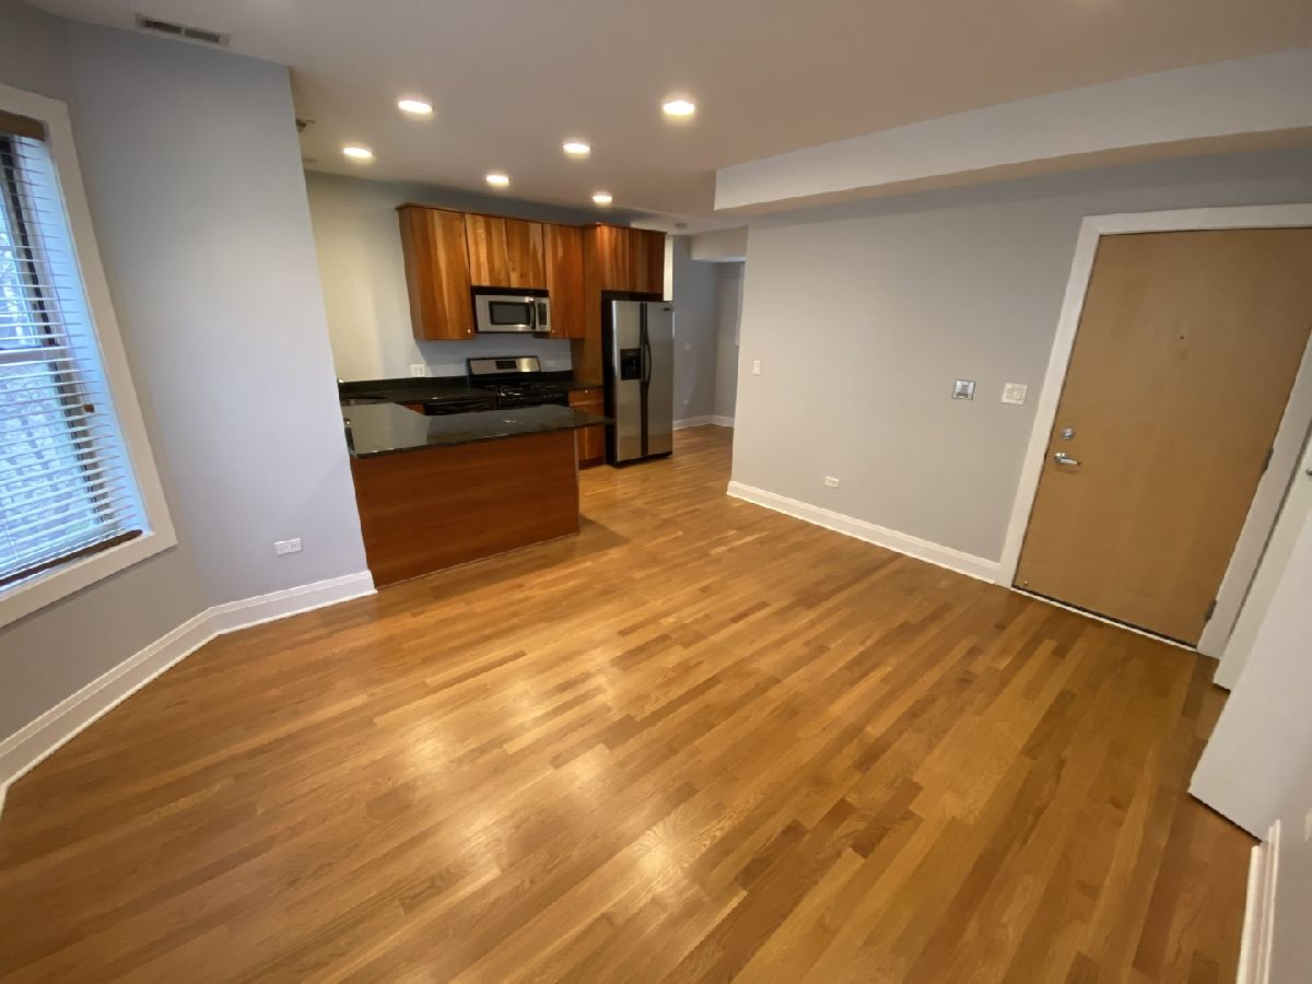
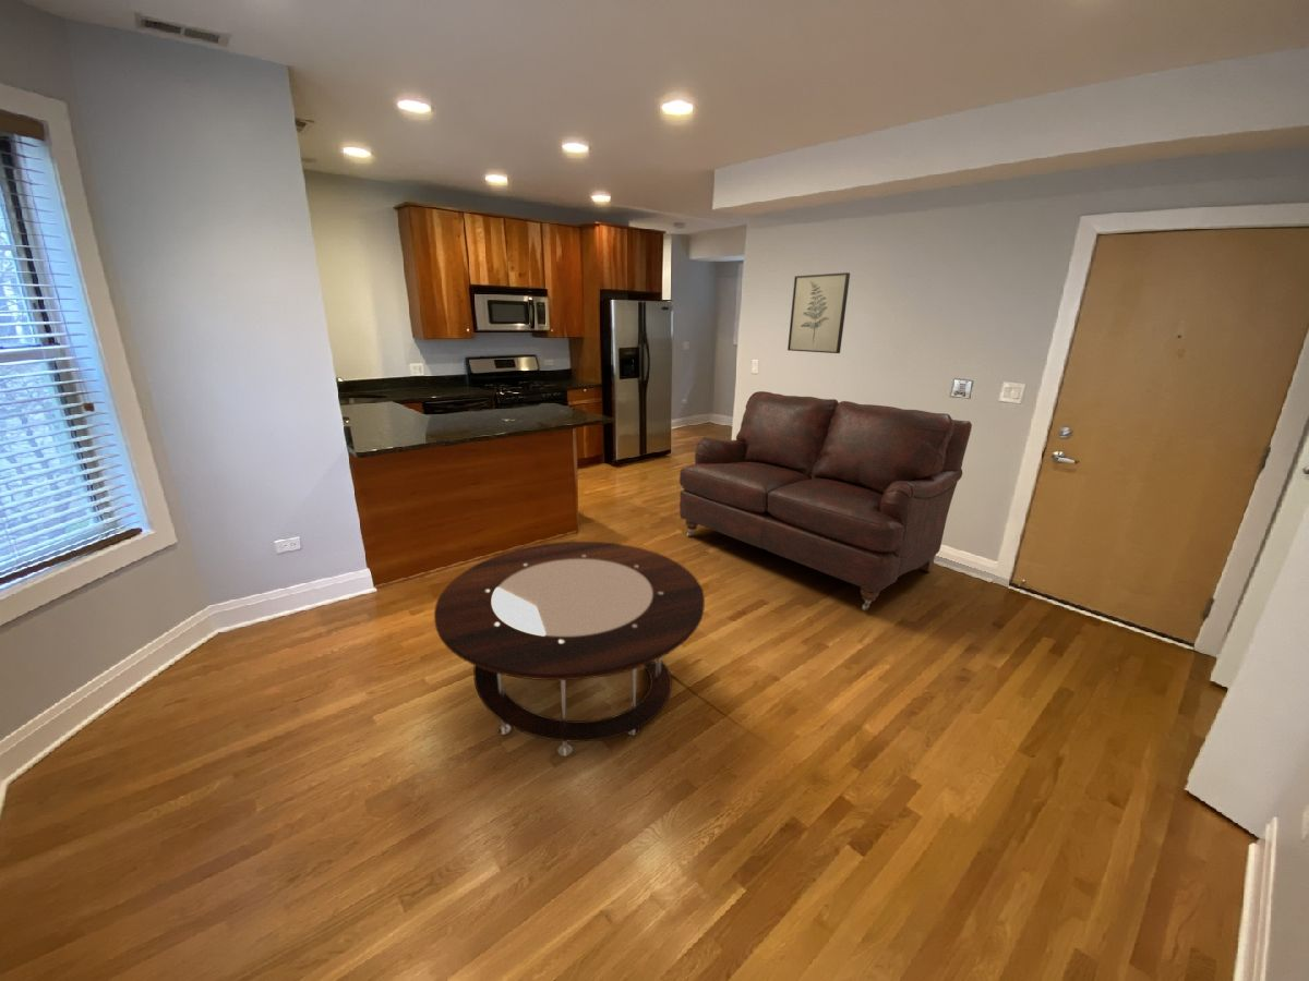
+ sofa (814, 479)
+ coffee table (575, 641)
+ wall art (816, 314)
